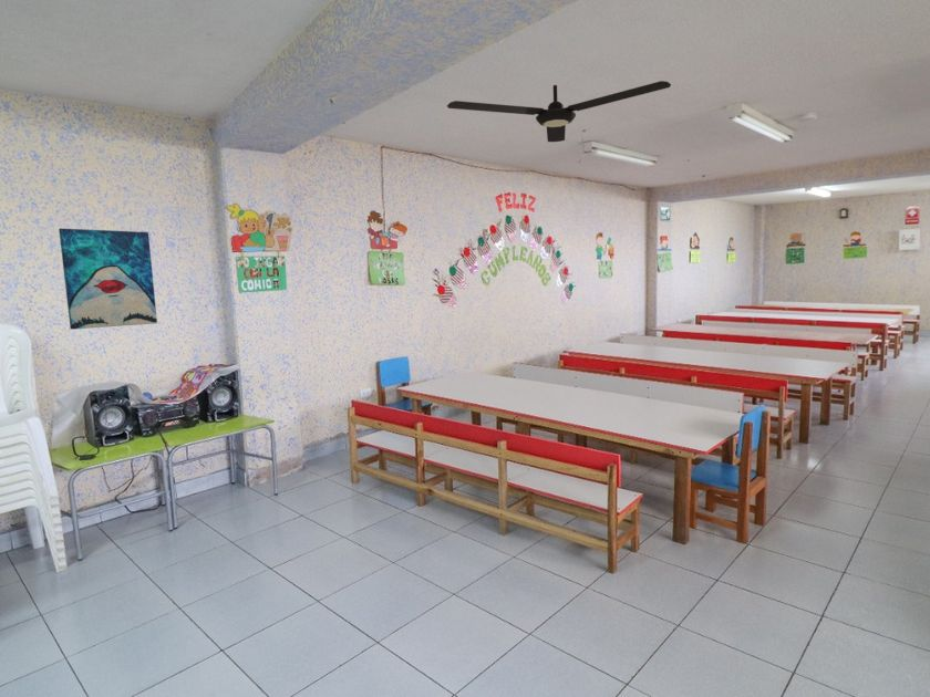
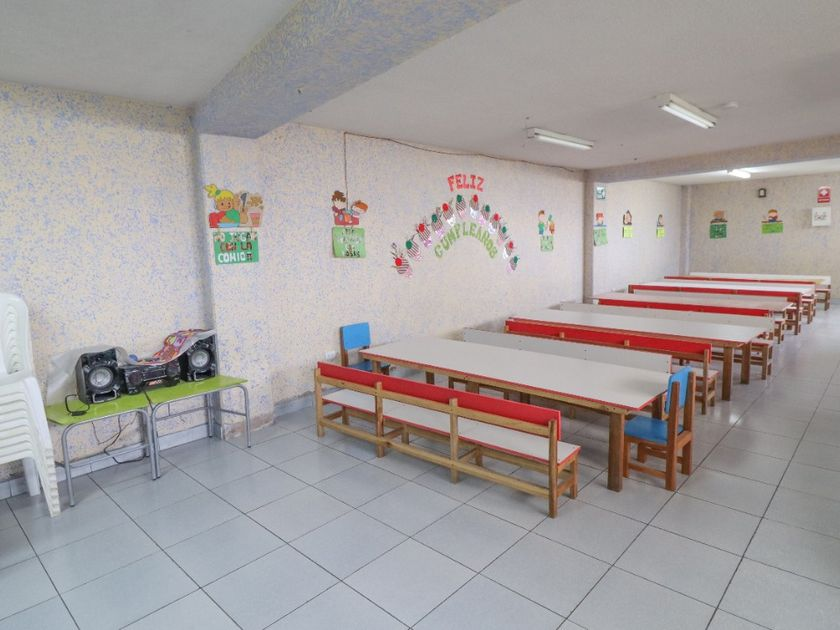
- wall art (111, 279)
- ceiling fan (555, 112)
